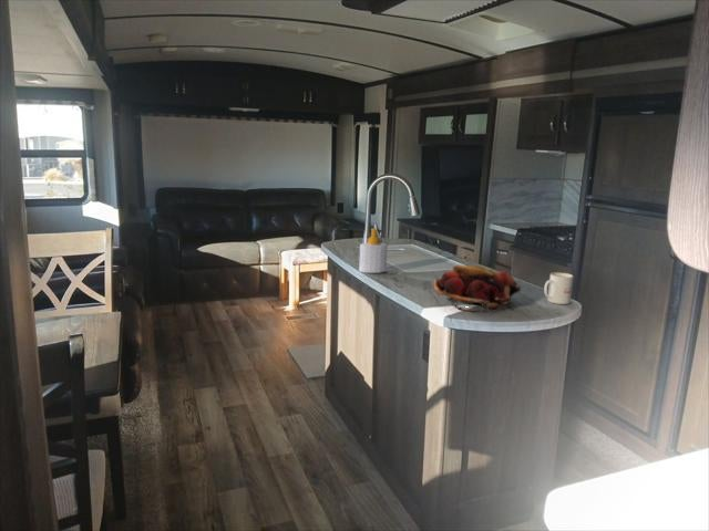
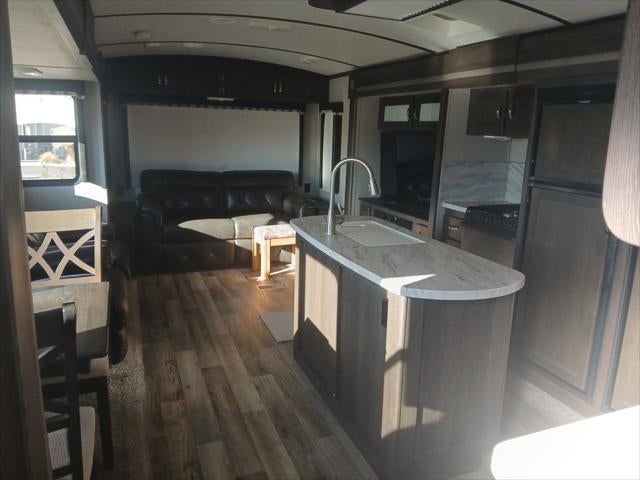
- mug (556, 288)
- fruit basket (474, 285)
- soap bottle (373, 250)
